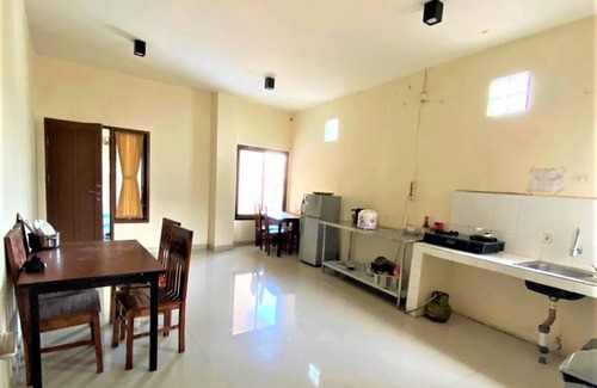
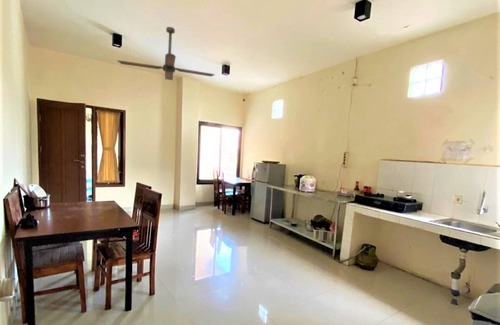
+ ceiling fan (169, 50)
